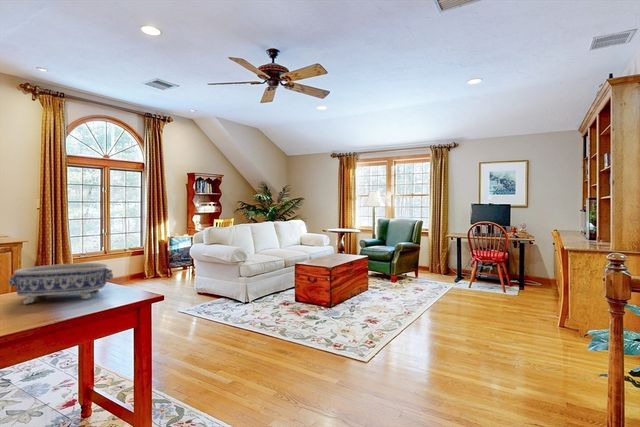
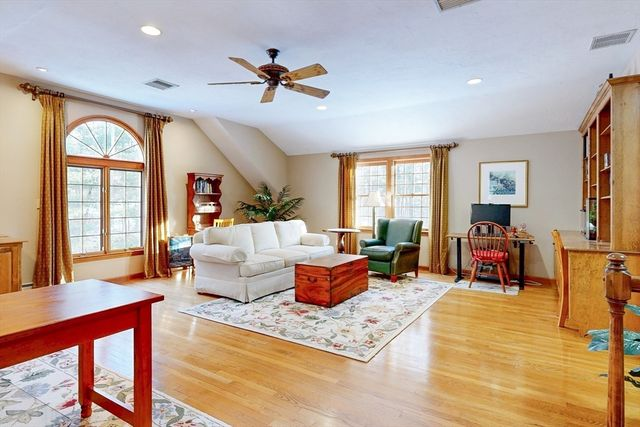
- decorative bowl (63, 281)
